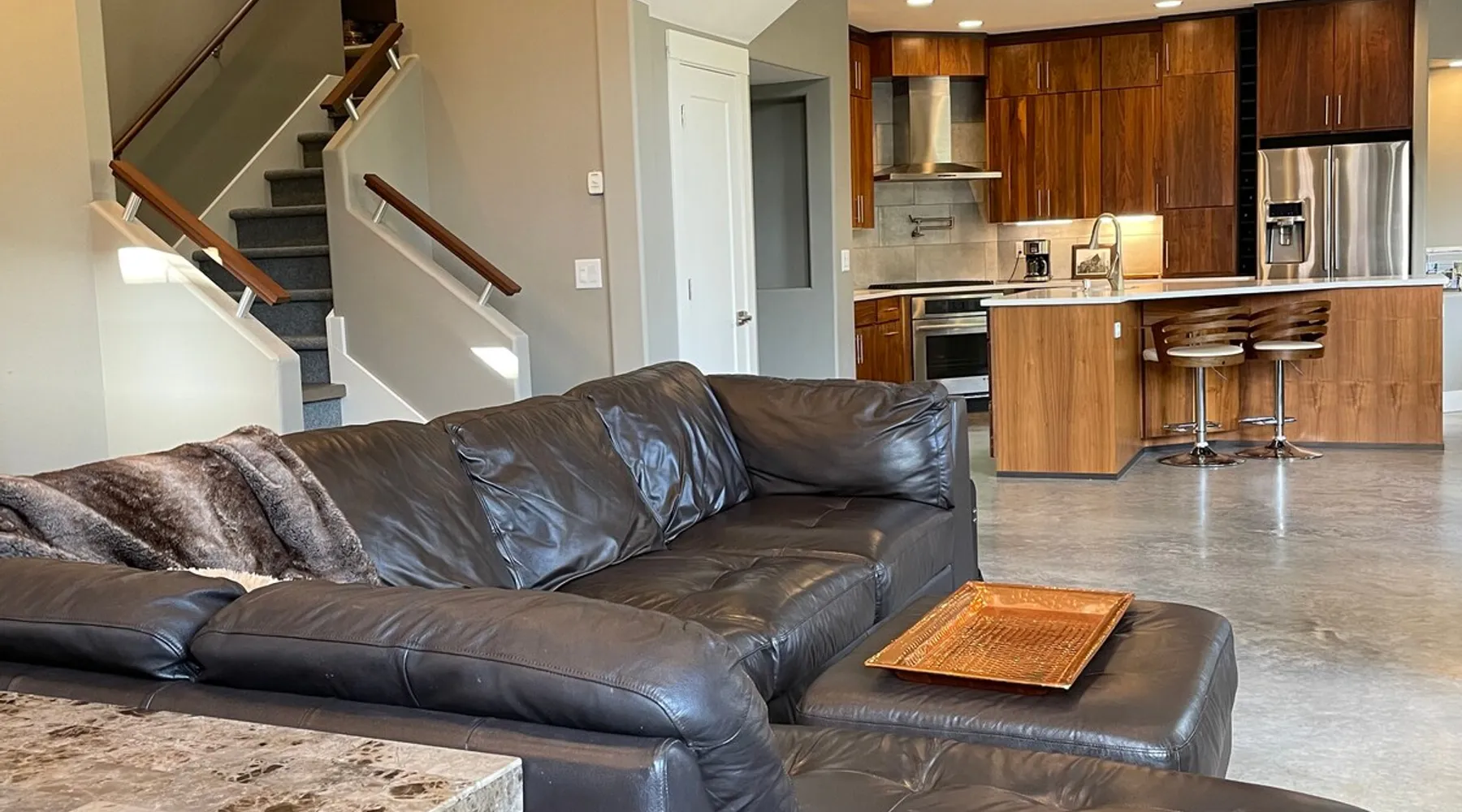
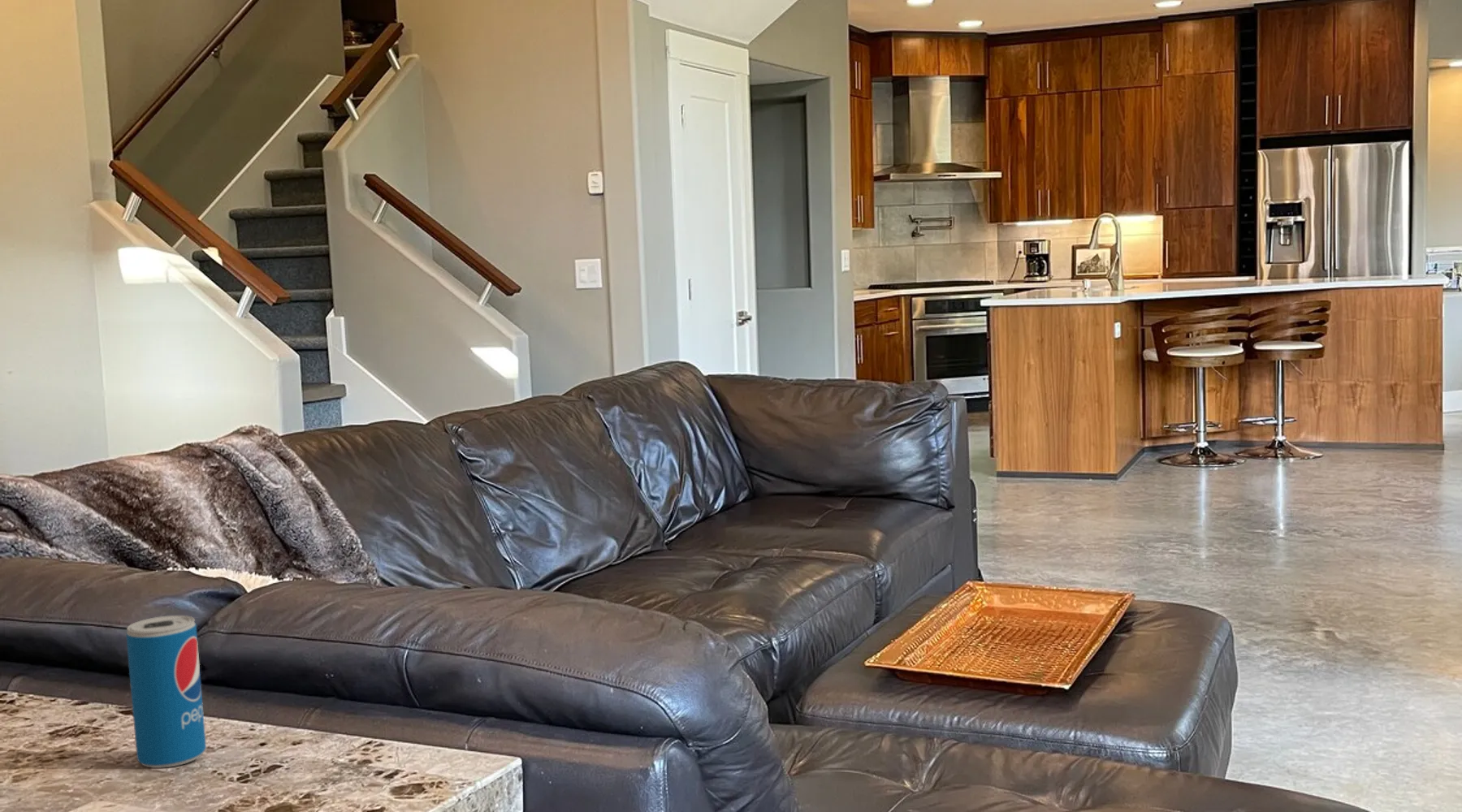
+ beverage can (167, 690)
